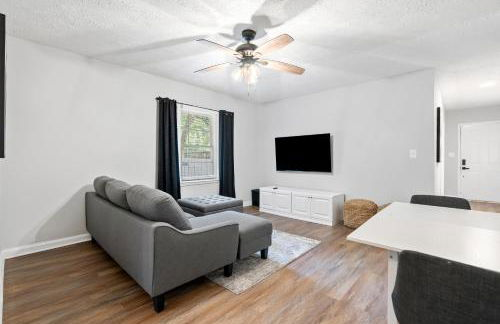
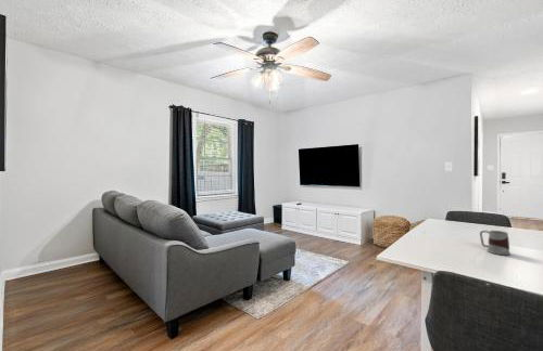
+ mug (494, 240)
